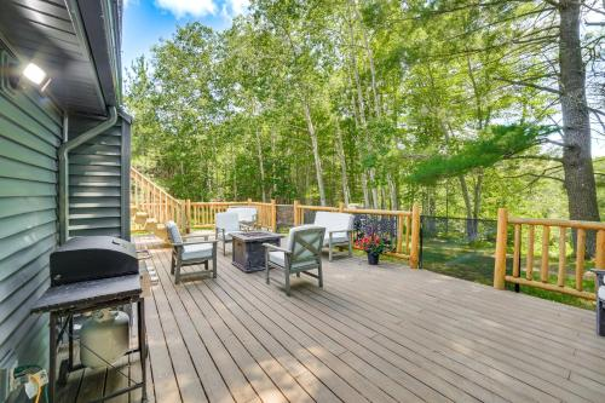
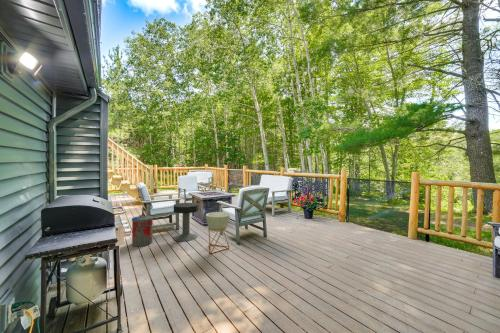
+ side table (185, 221)
+ trash can (142, 228)
+ planter (217, 231)
